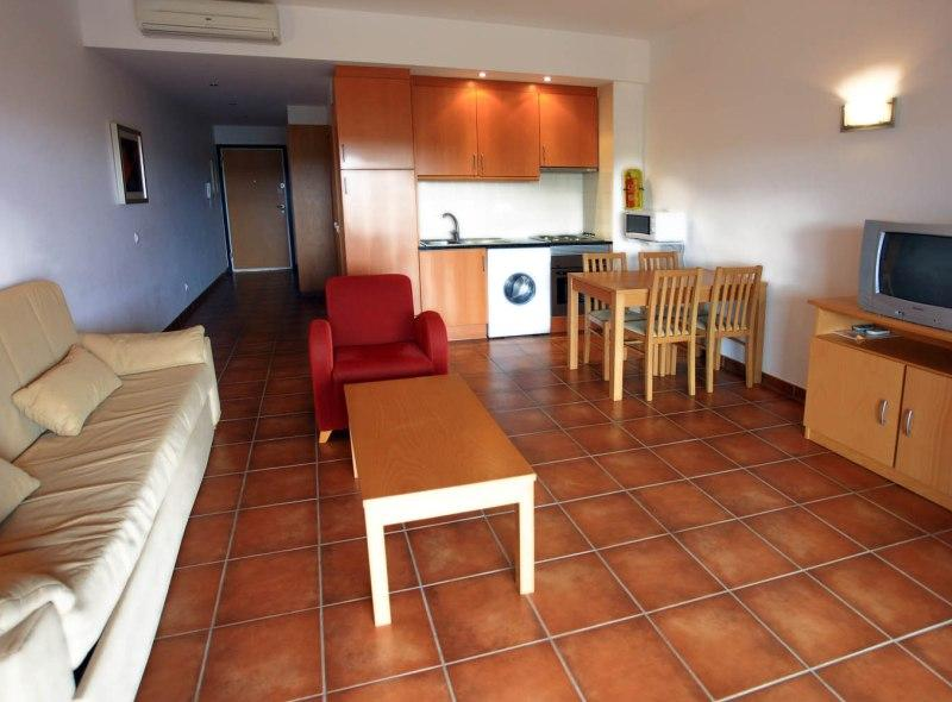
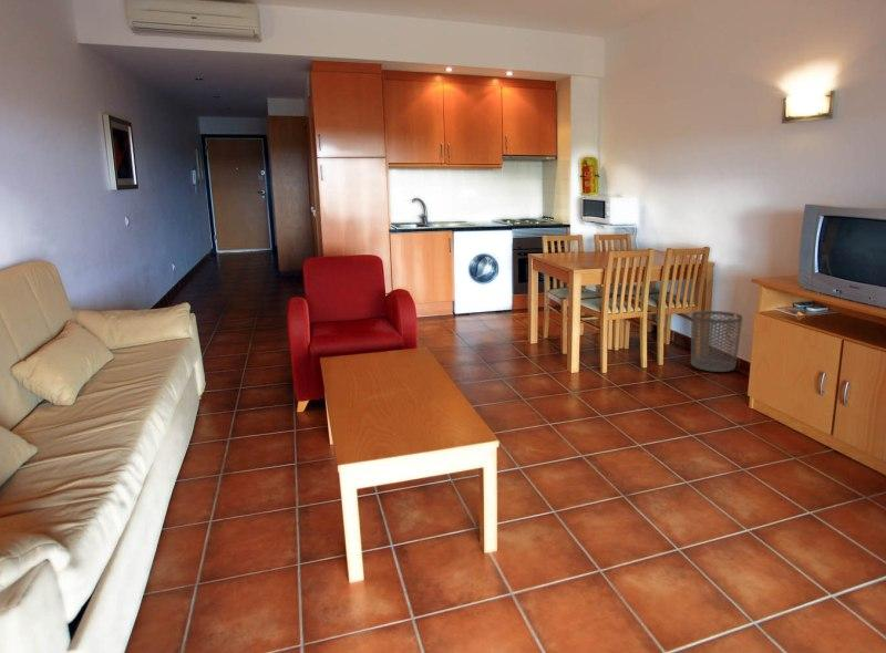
+ waste bin (714, 341)
